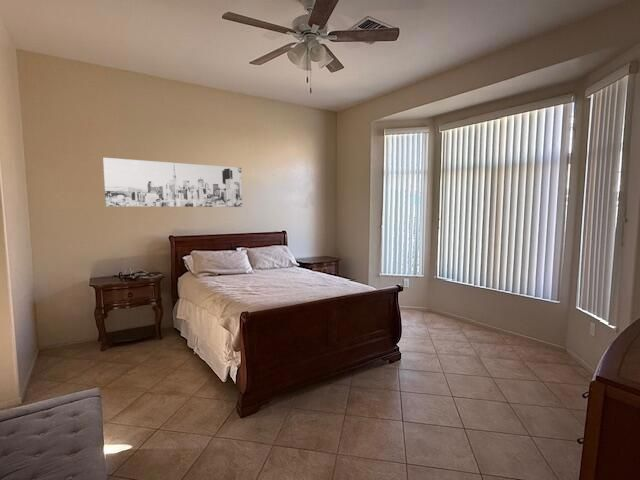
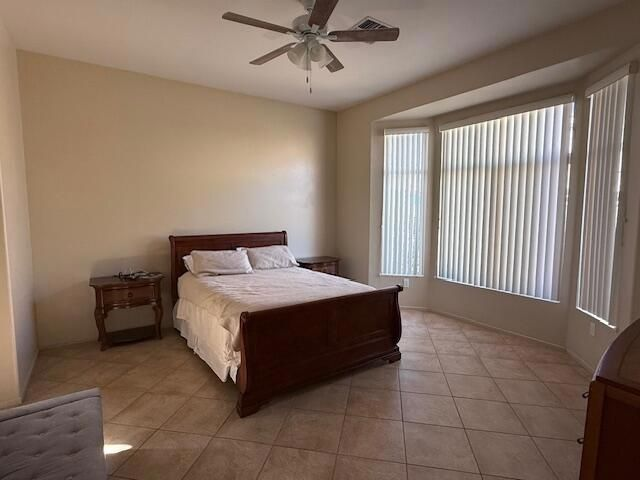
- wall art (180, 185)
